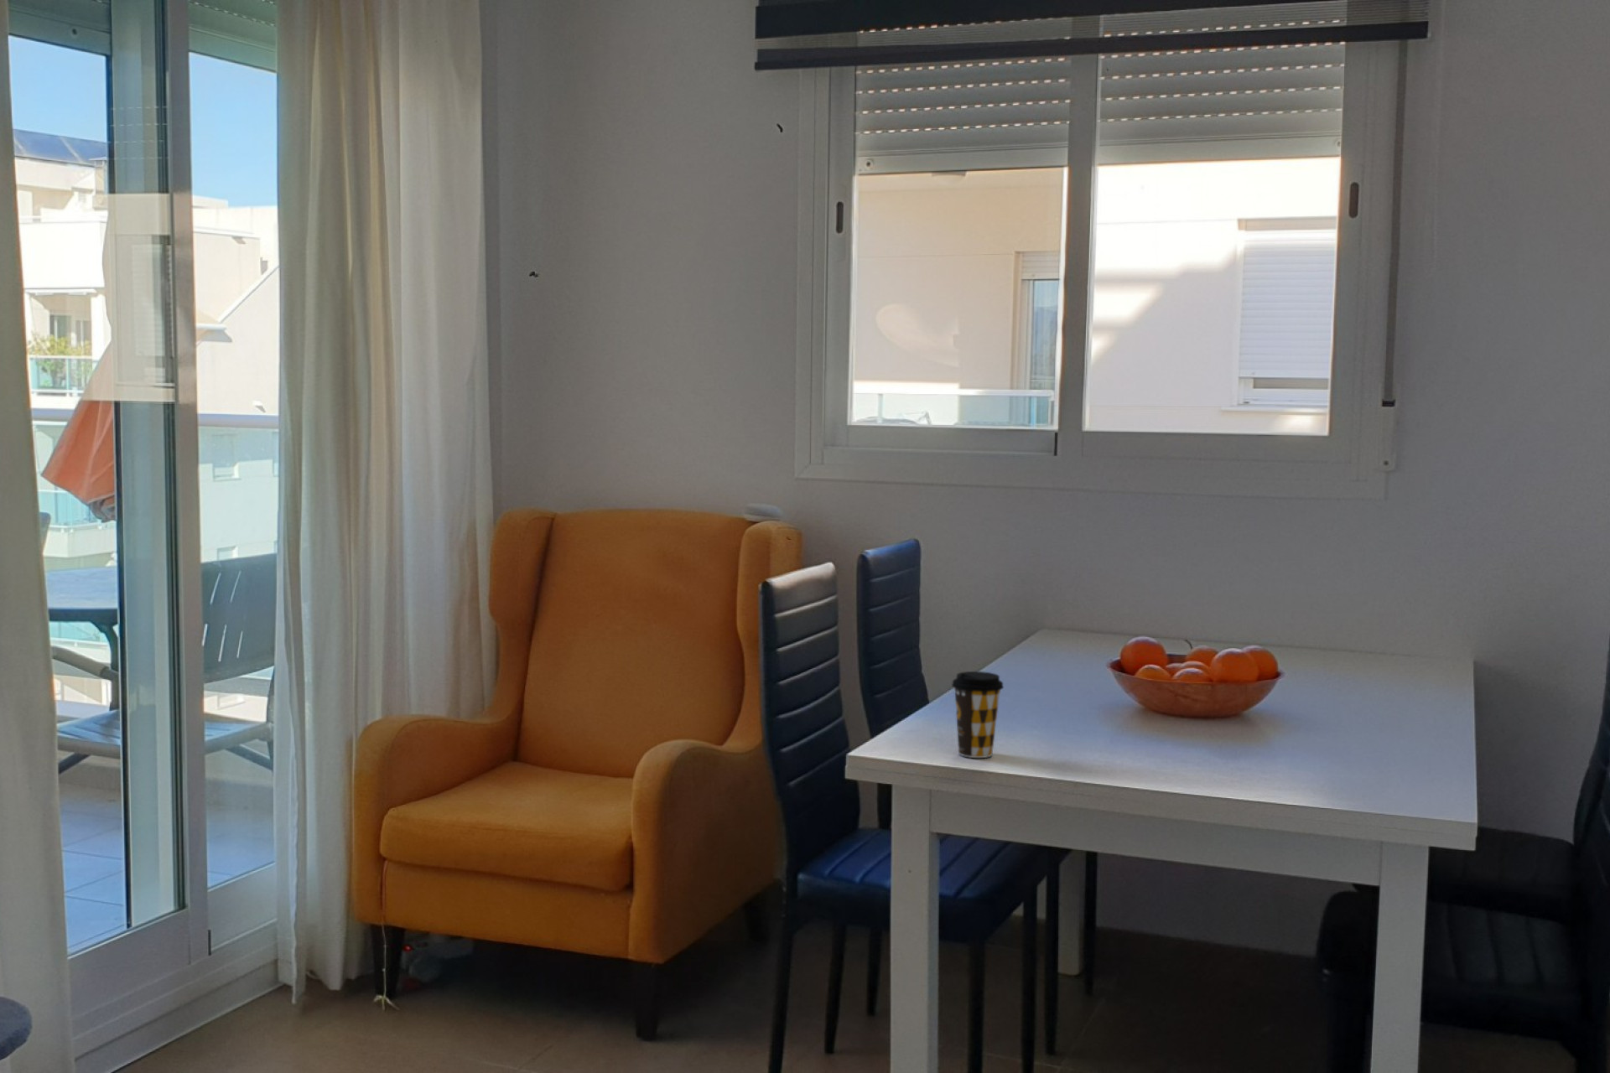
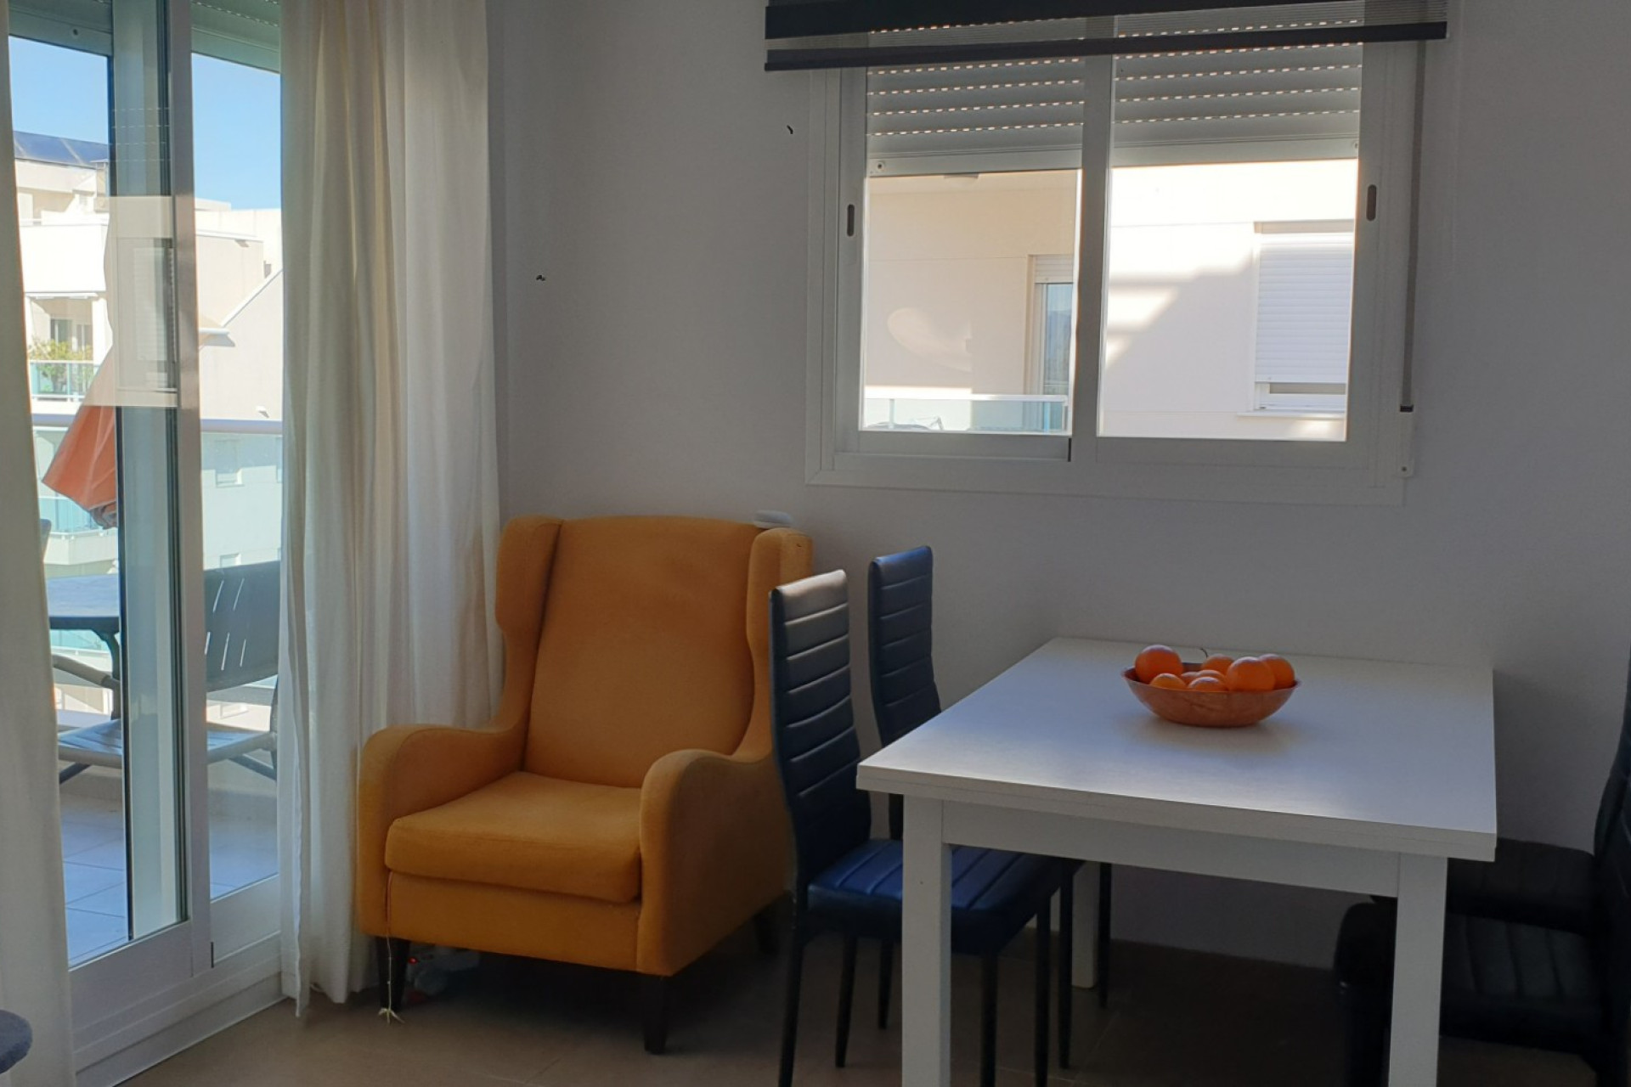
- coffee cup (976, 714)
